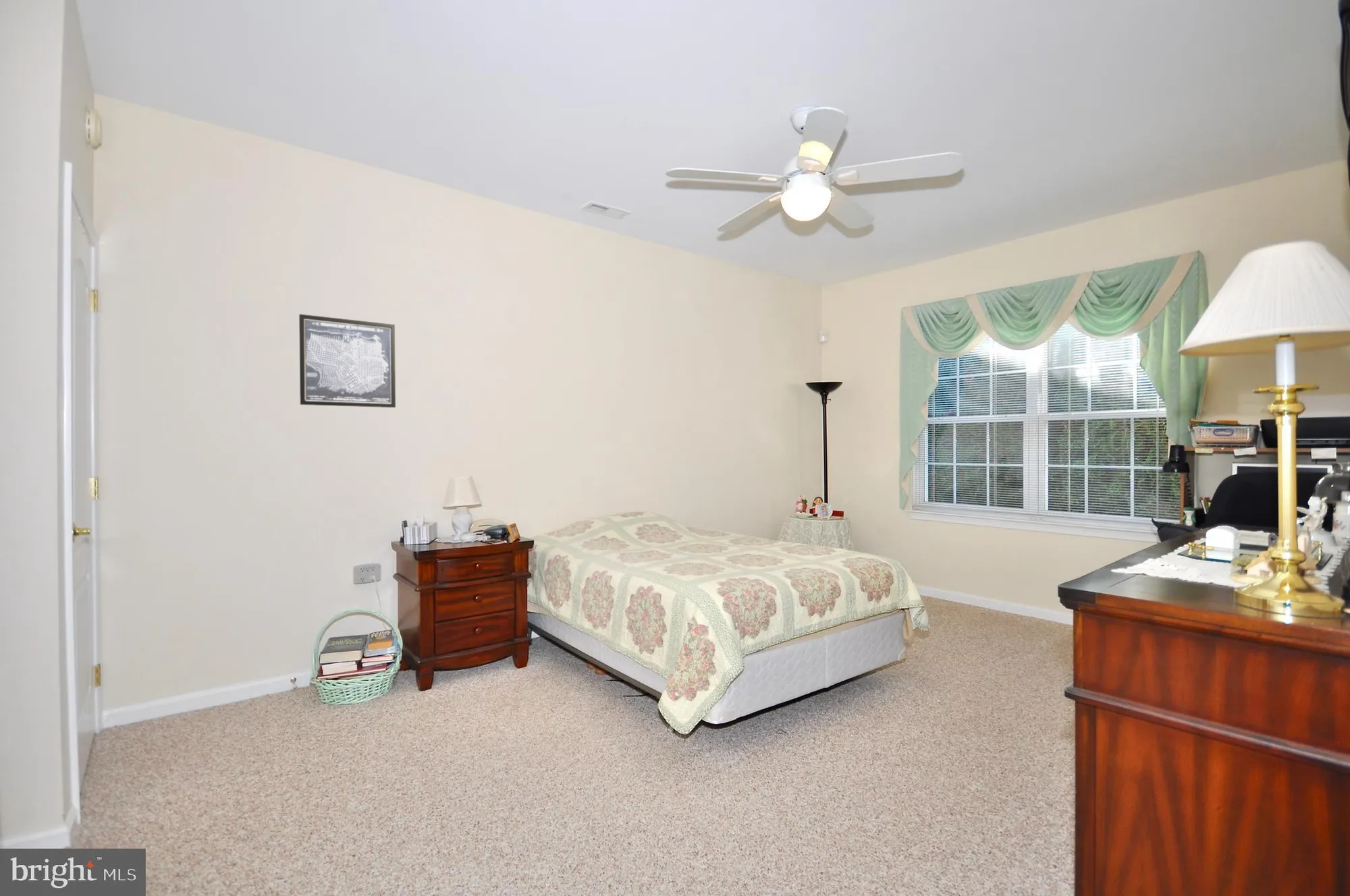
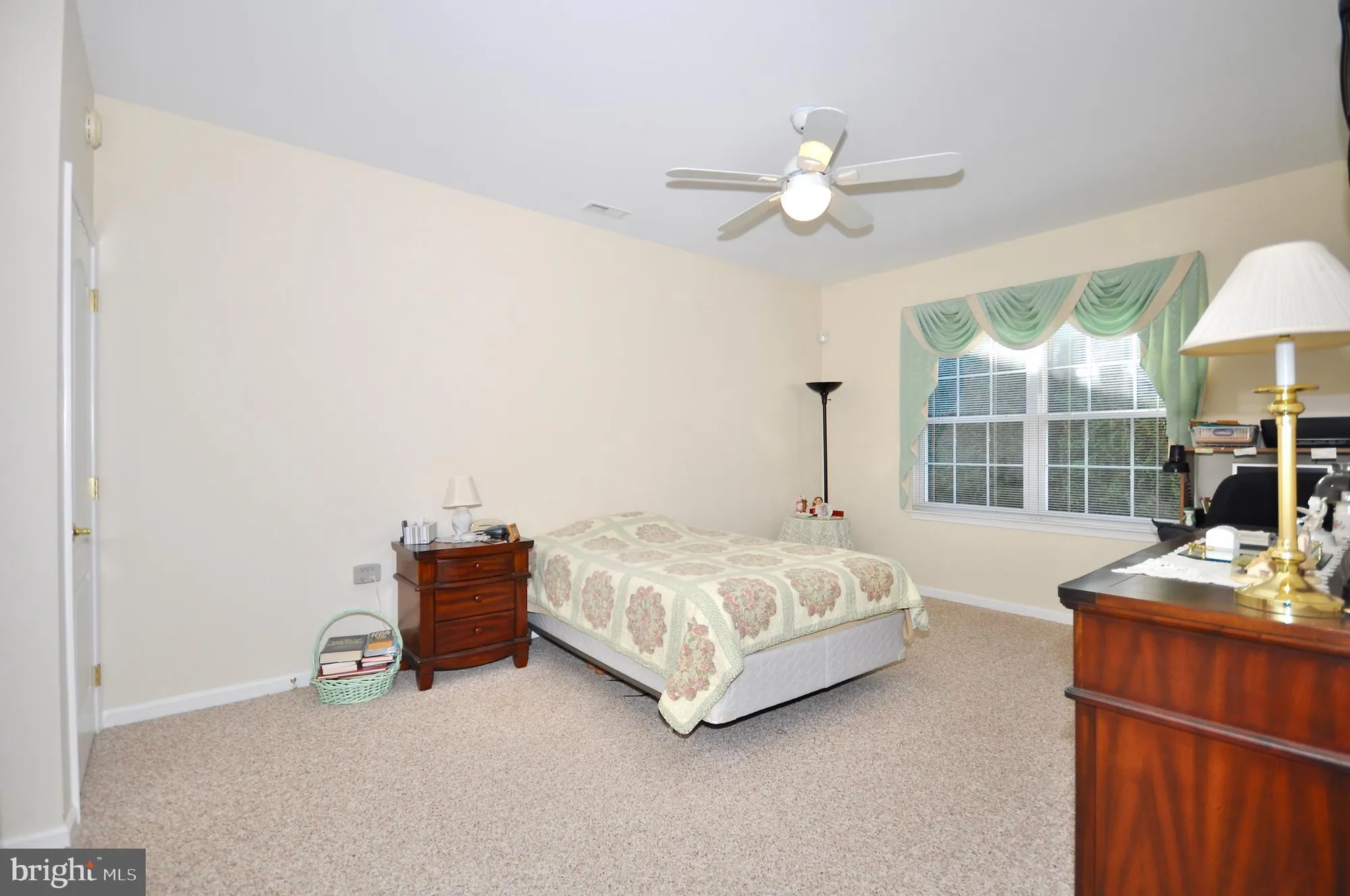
- wall art (349, 362)
